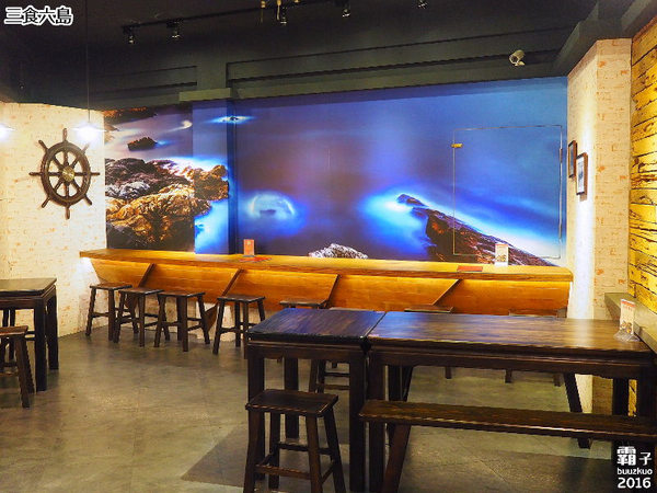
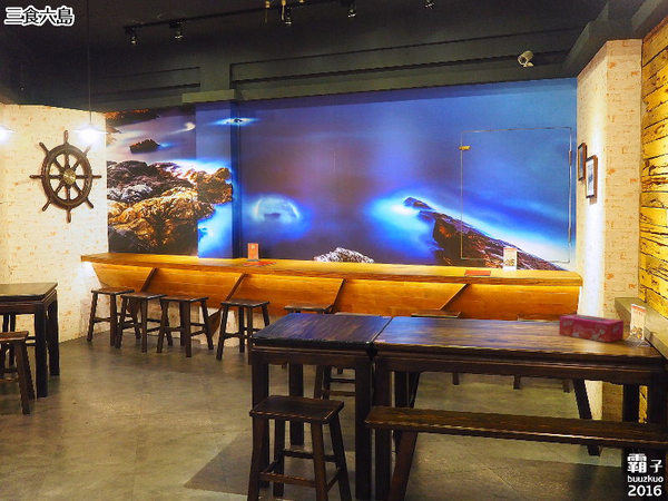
+ tissue box (590, 327)
